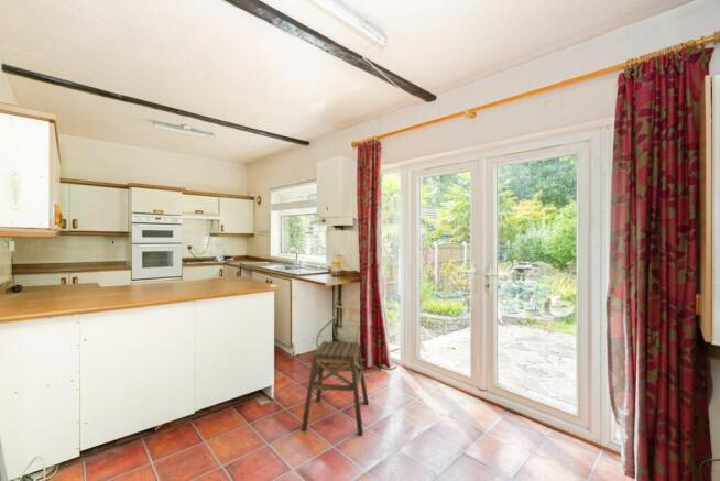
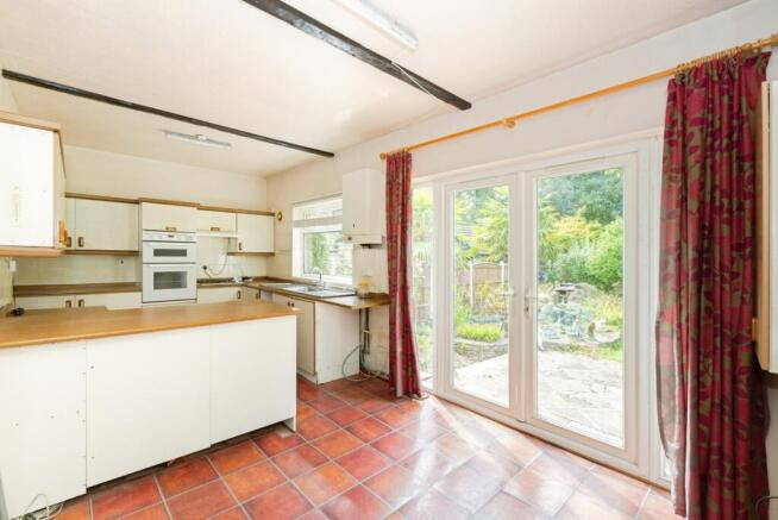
- stool (336, 384)
